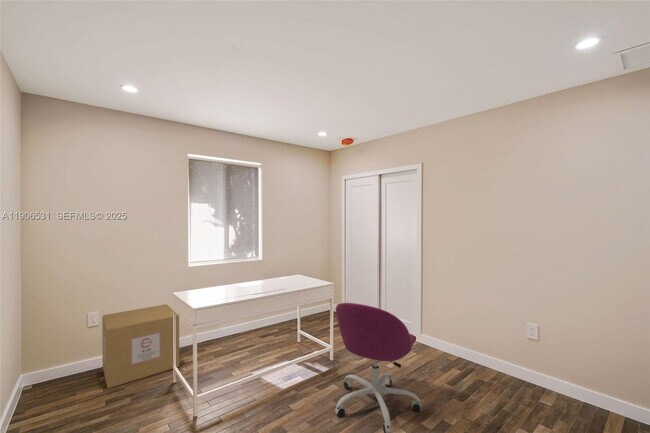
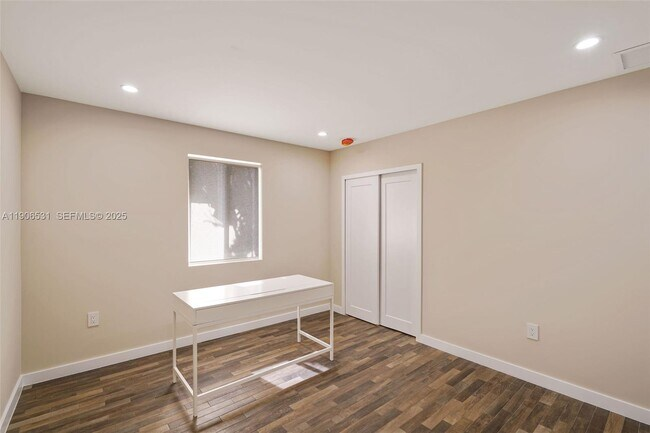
- office chair (376, 348)
- cardboard box (140, 341)
